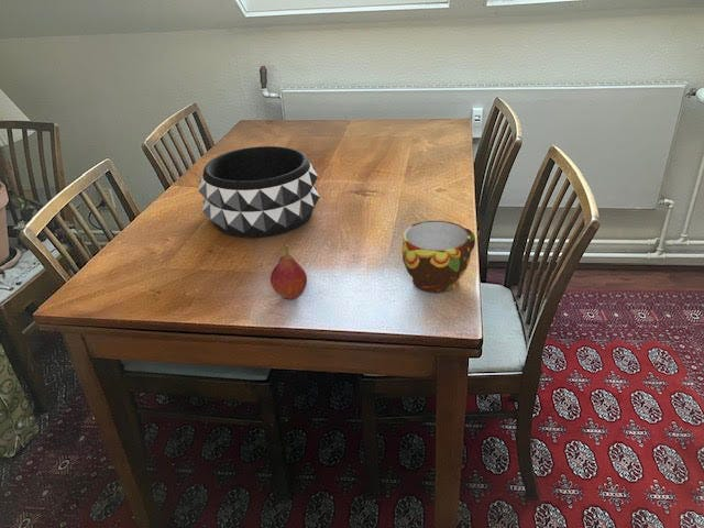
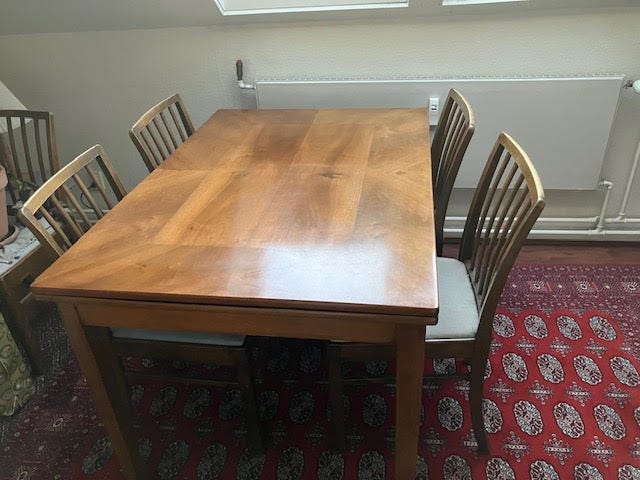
- fruit (287, 268)
- decorative bowl (260, 189)
- cup (438, 256)
